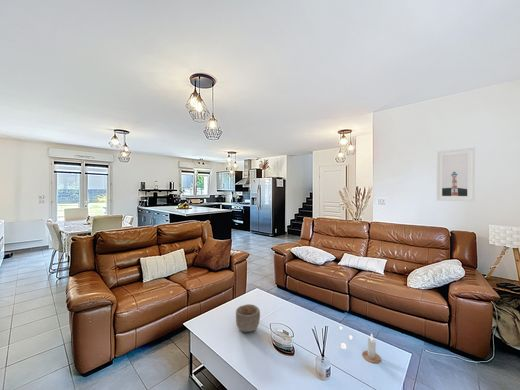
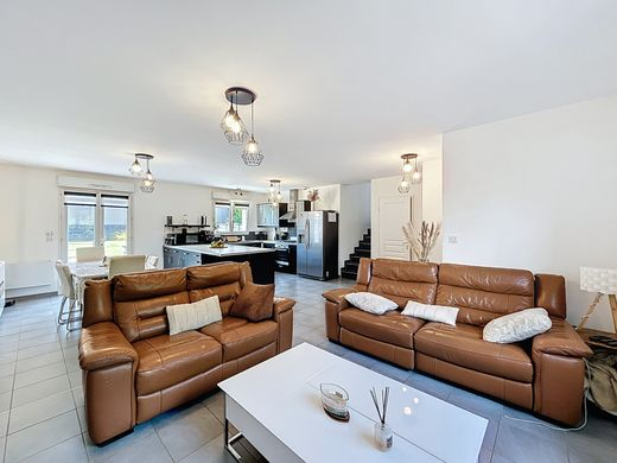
- bowl (247, 319)
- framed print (454, 175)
- candle (371, 345)
